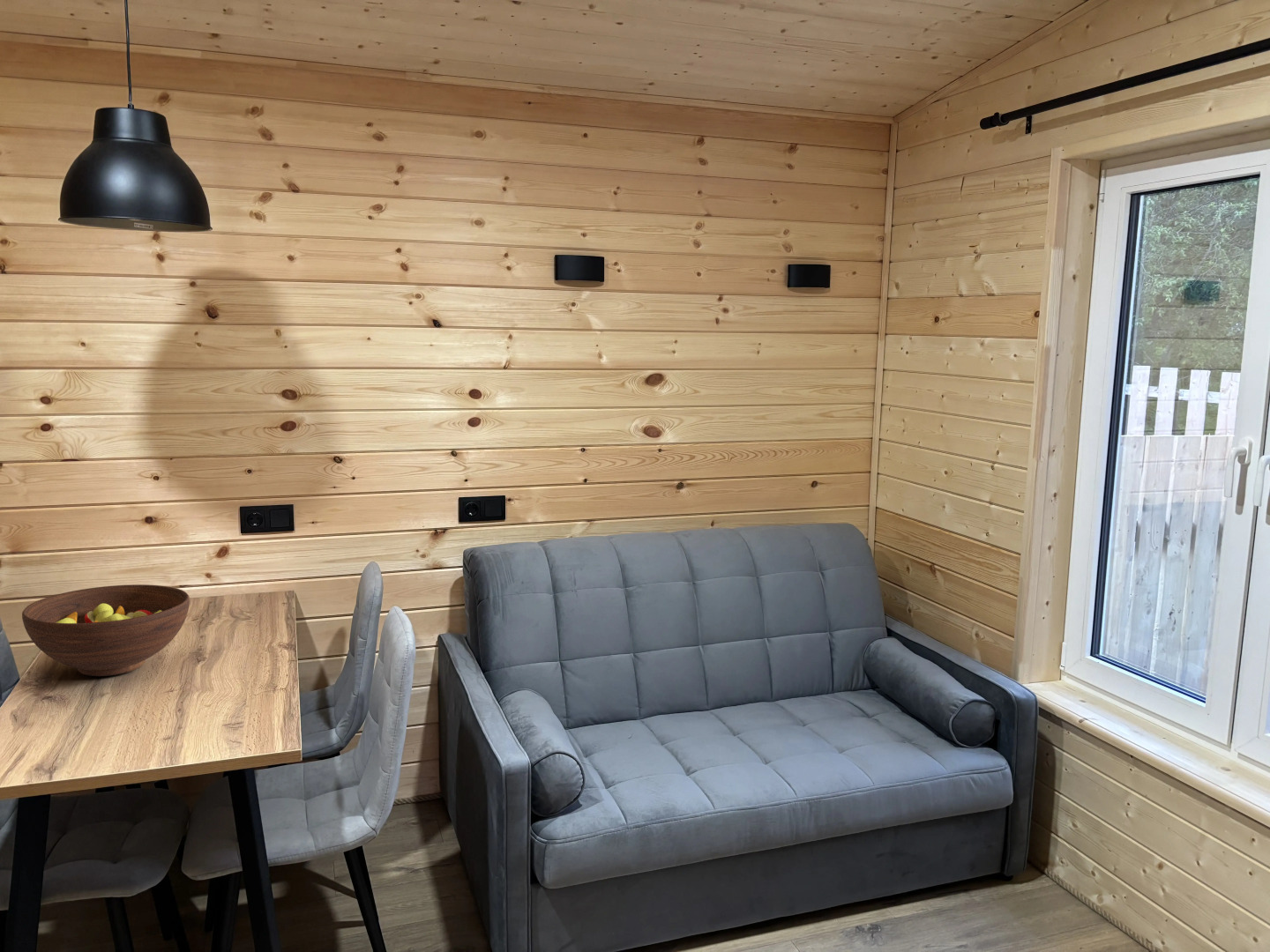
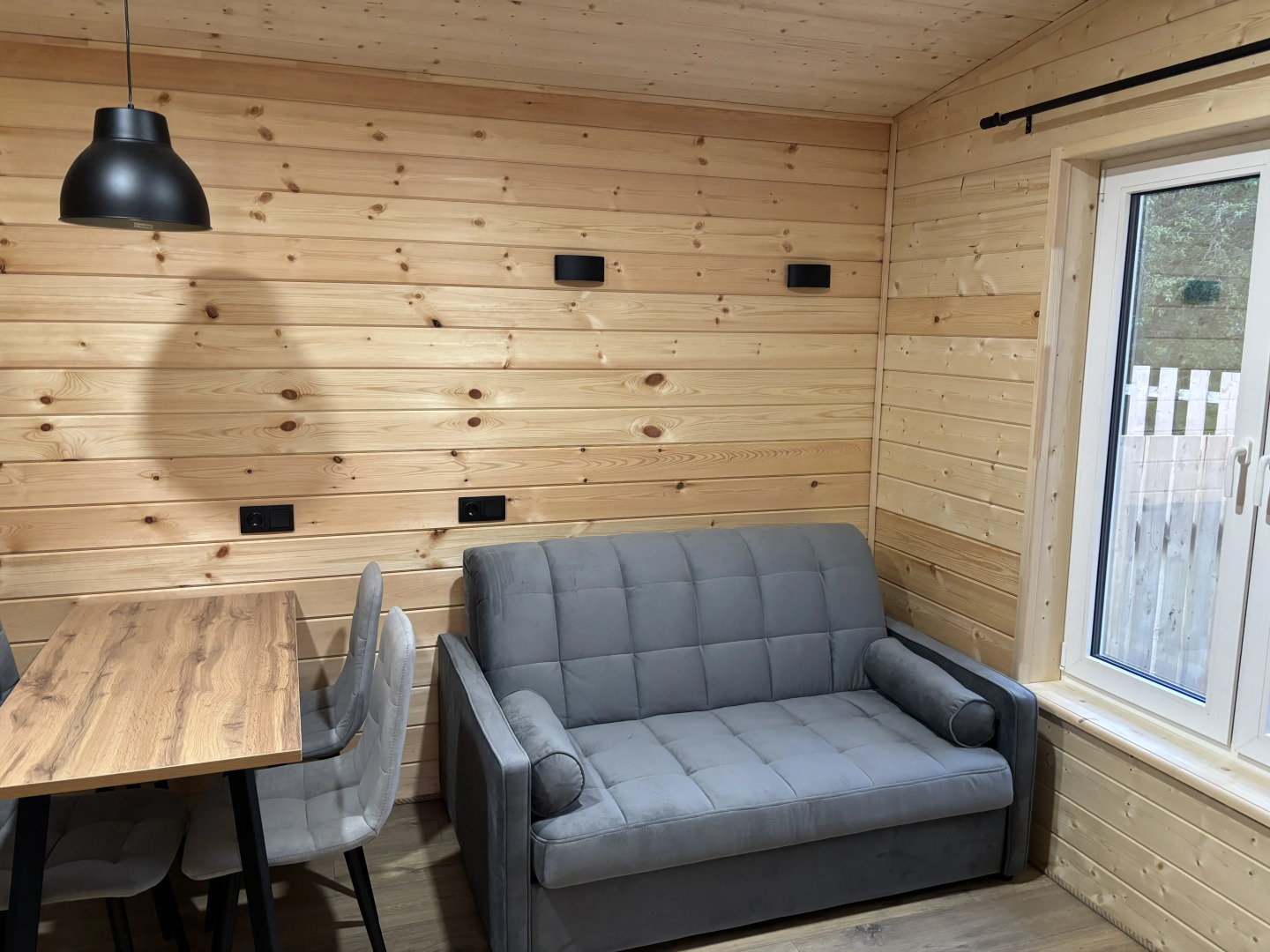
- fruit bowl (110, 636)
